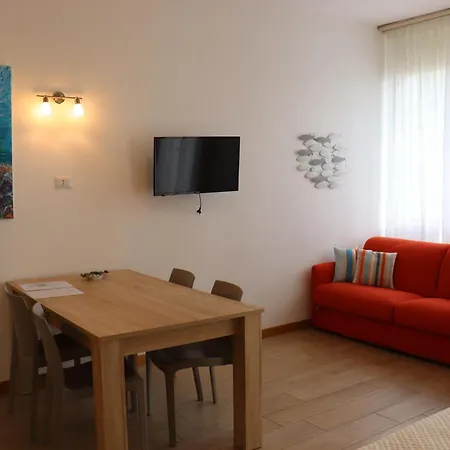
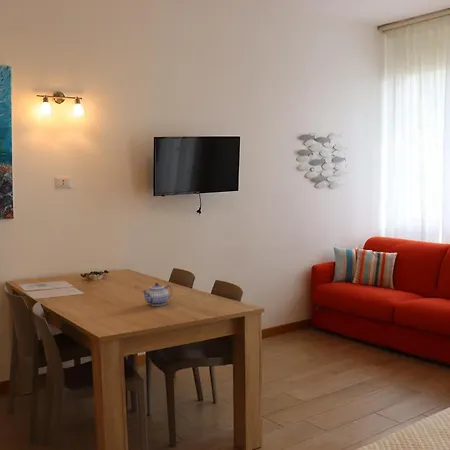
+ teapot (157, 293)
